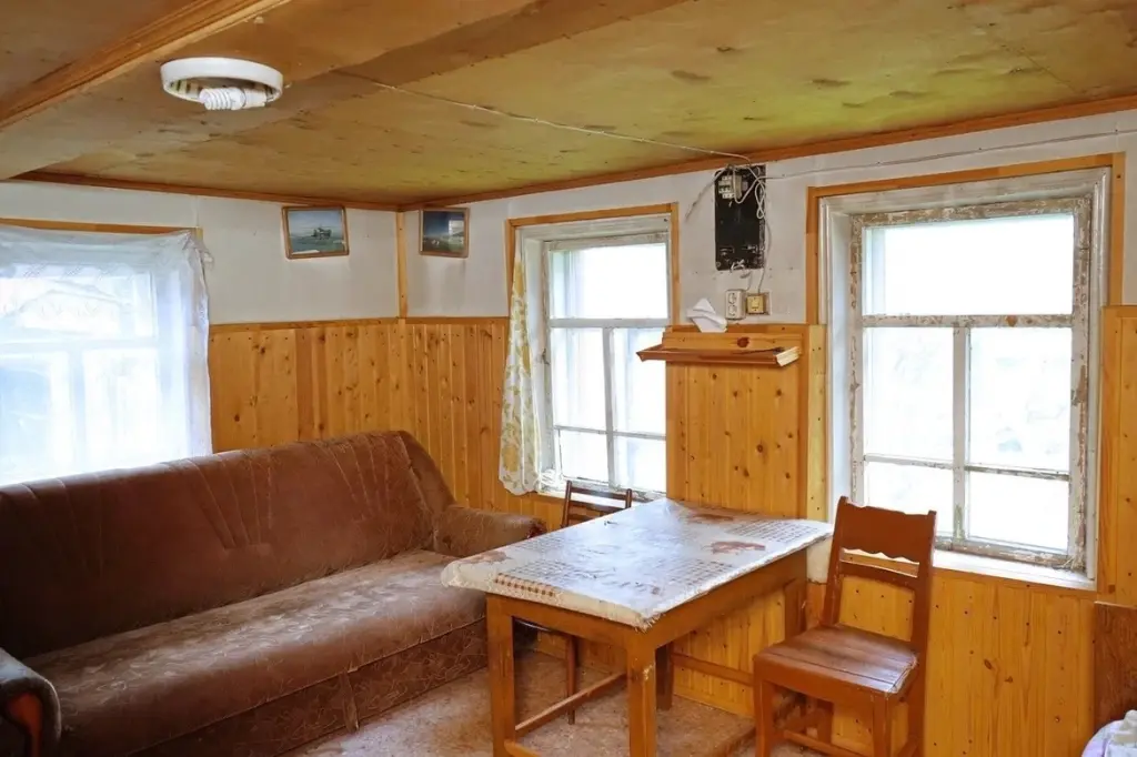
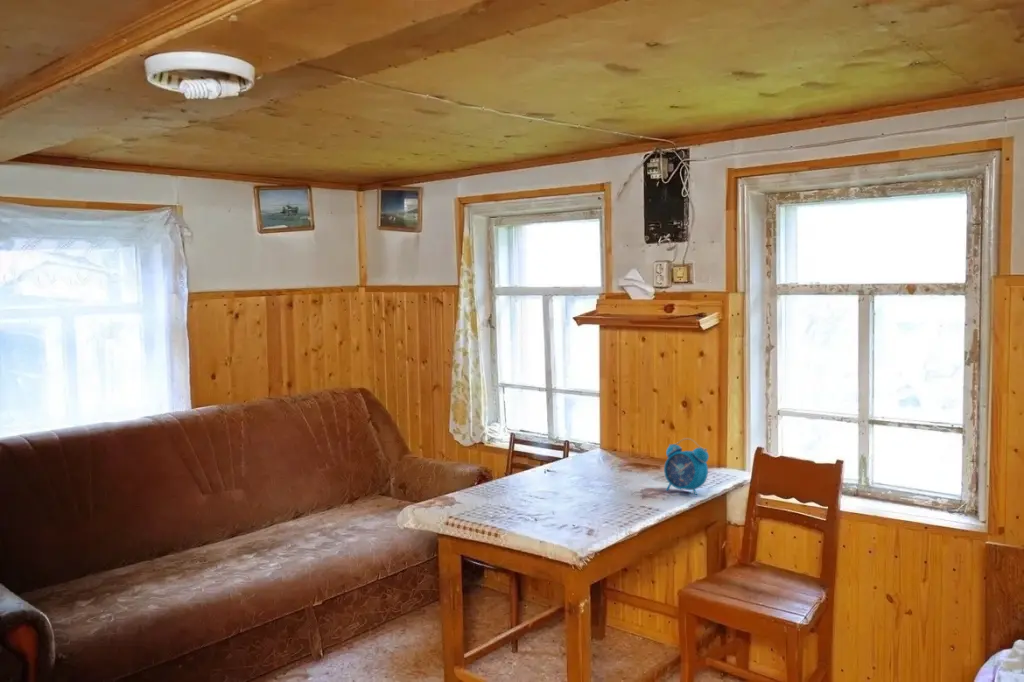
+ alarm clock (685, 465)
